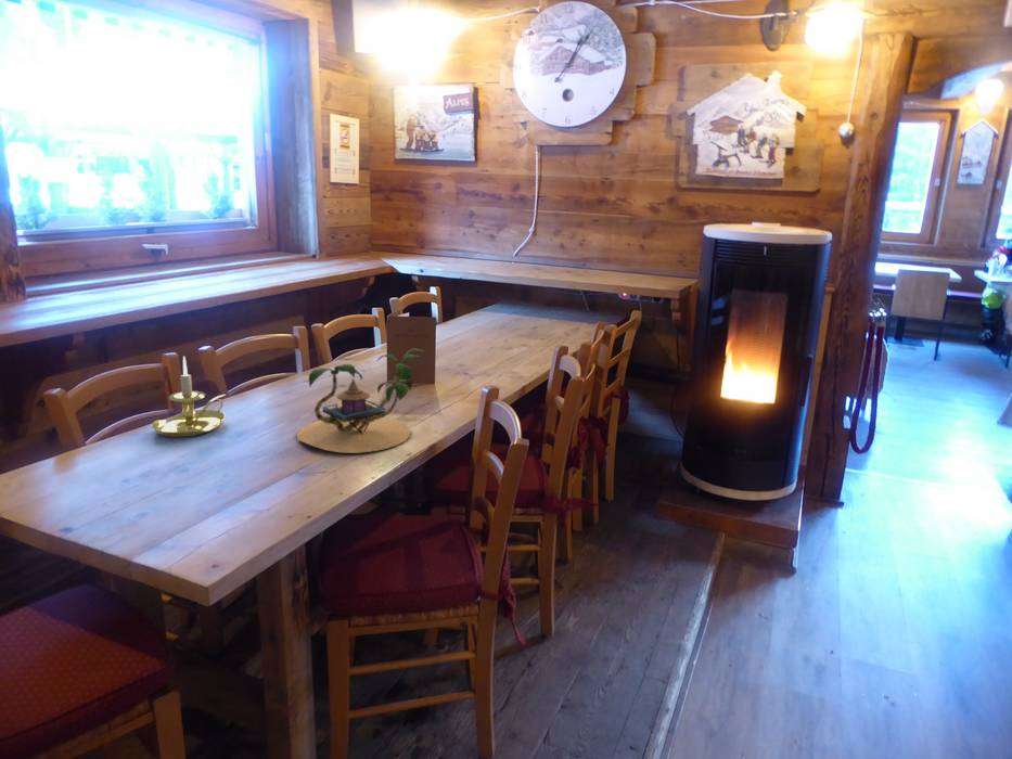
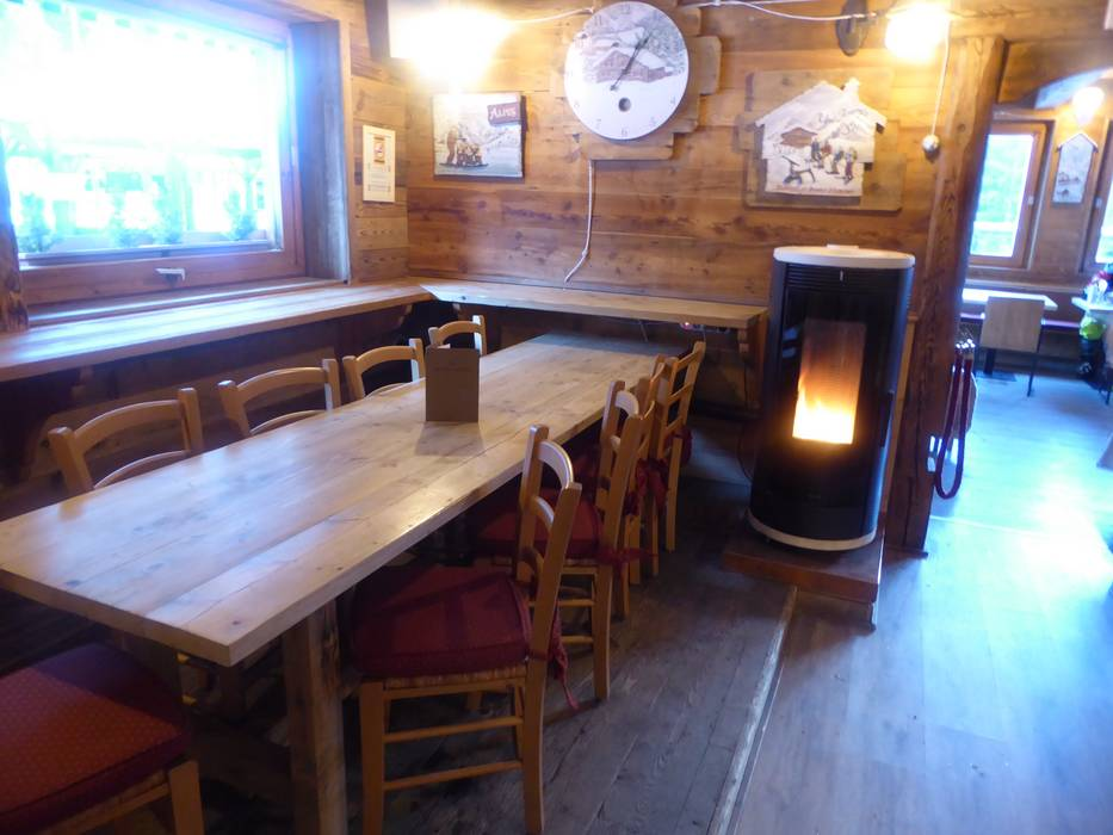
- candle holder (191, 390)
- plant (377, 391)
